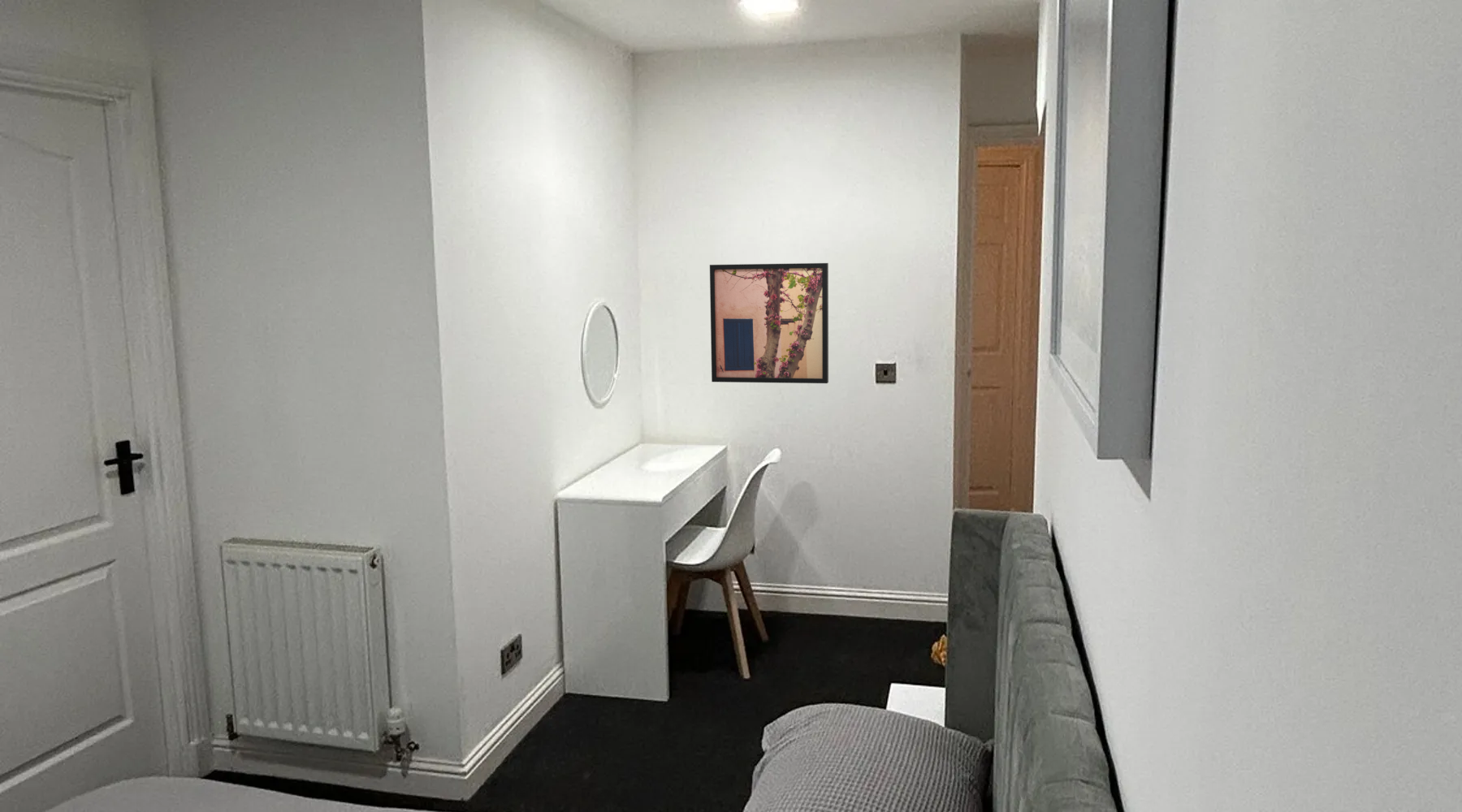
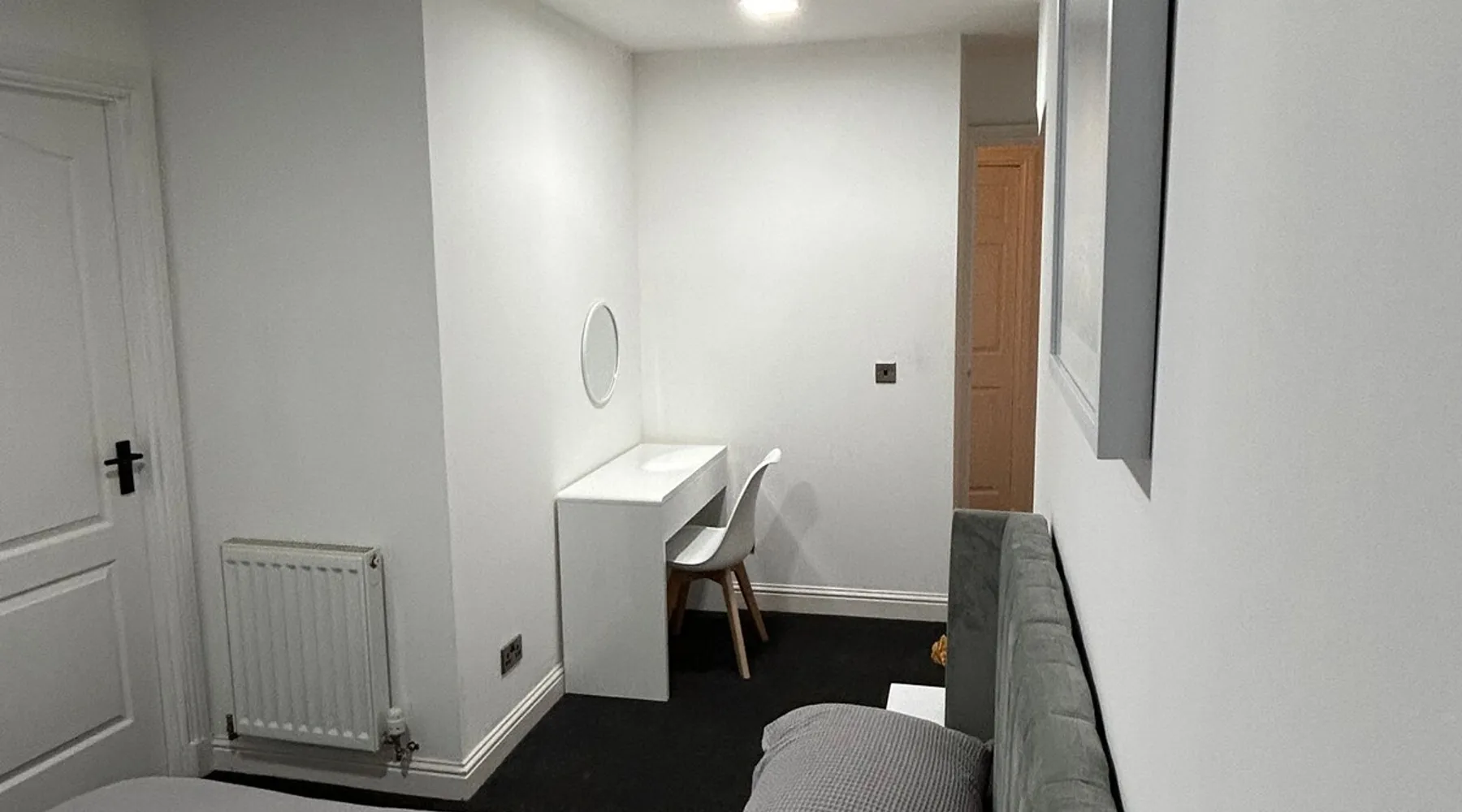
- wall art (768, 323)
